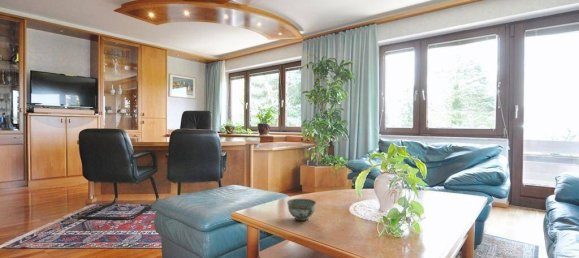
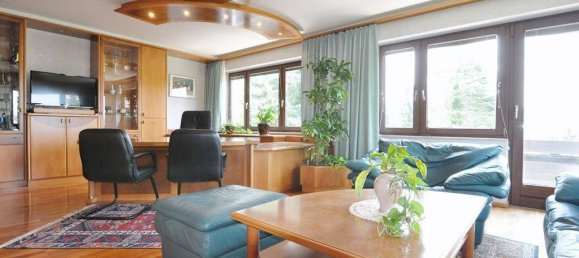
- bowl (301, 210)
